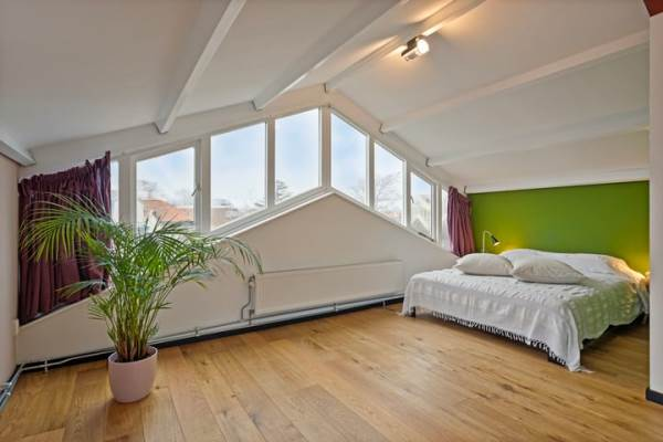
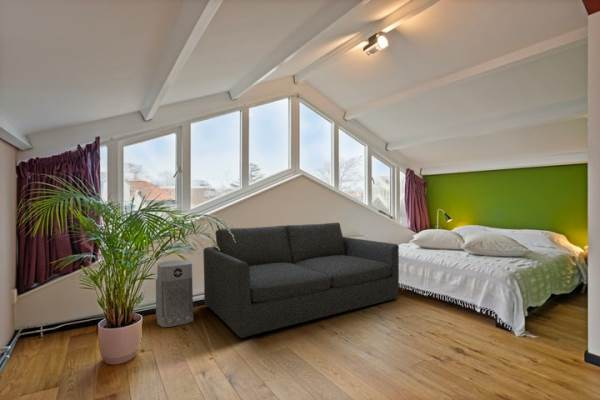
+ air purifier (175, 291)
+ sofa (302, 264)
